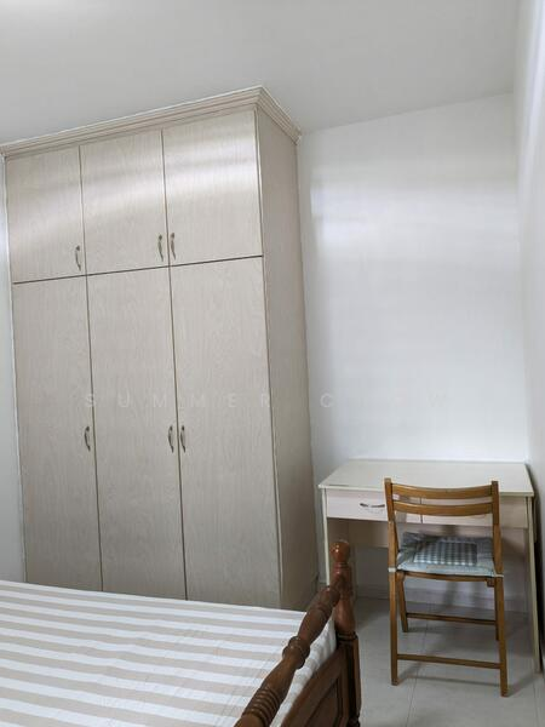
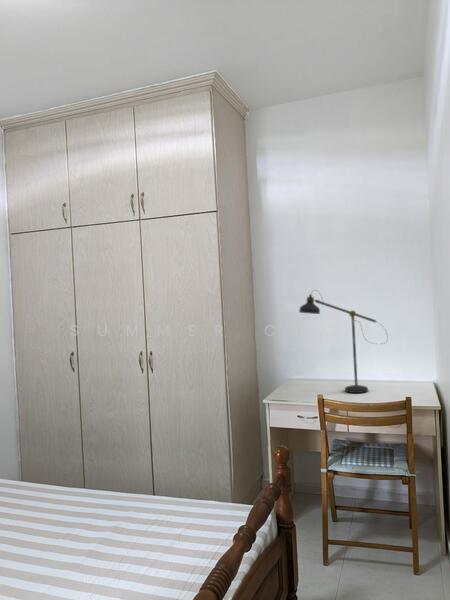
+ desk lamp (352, 336)
